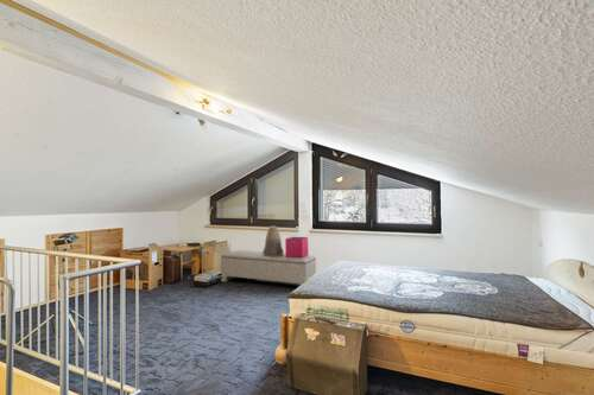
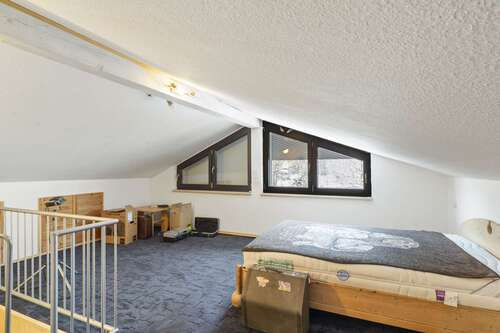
- storage bin (296, 247)
- decorative urn (272, 240)
- bench (267, 268)
